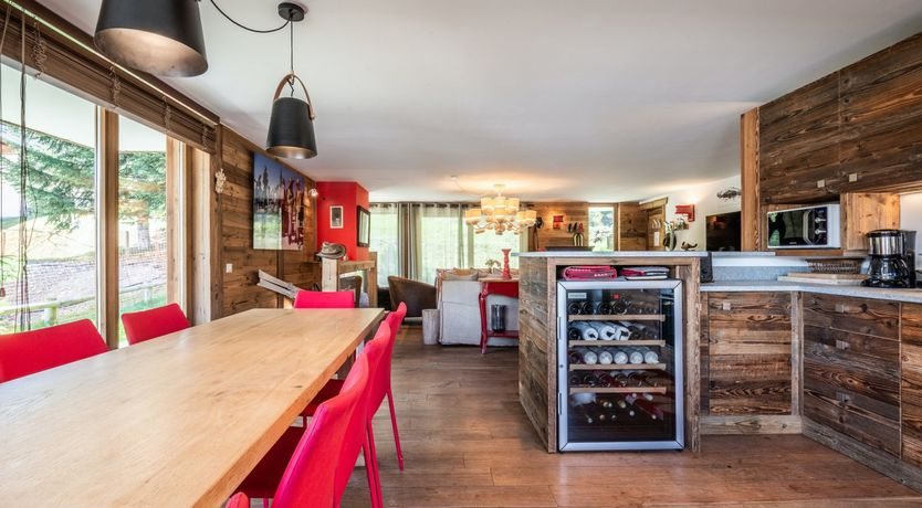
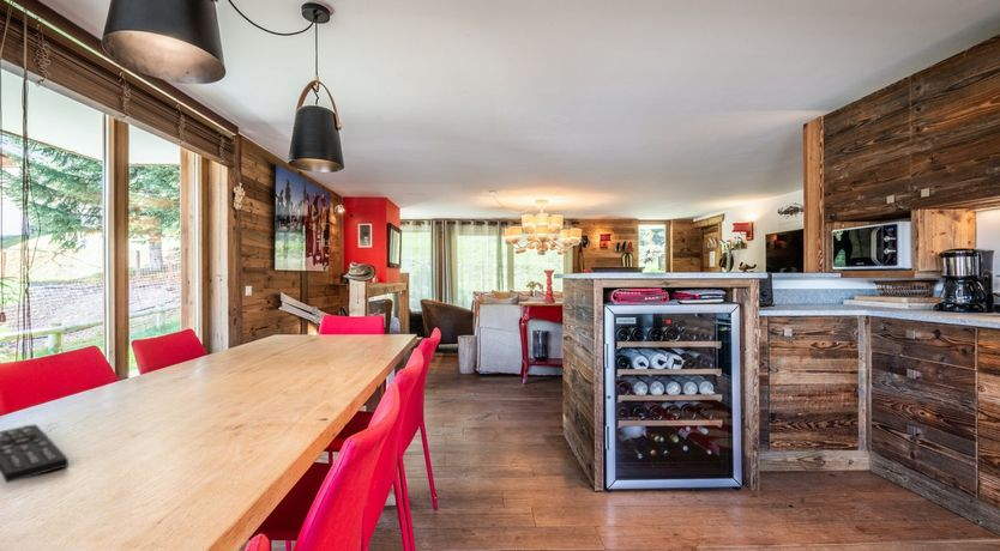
+ remote control (23, 448)
